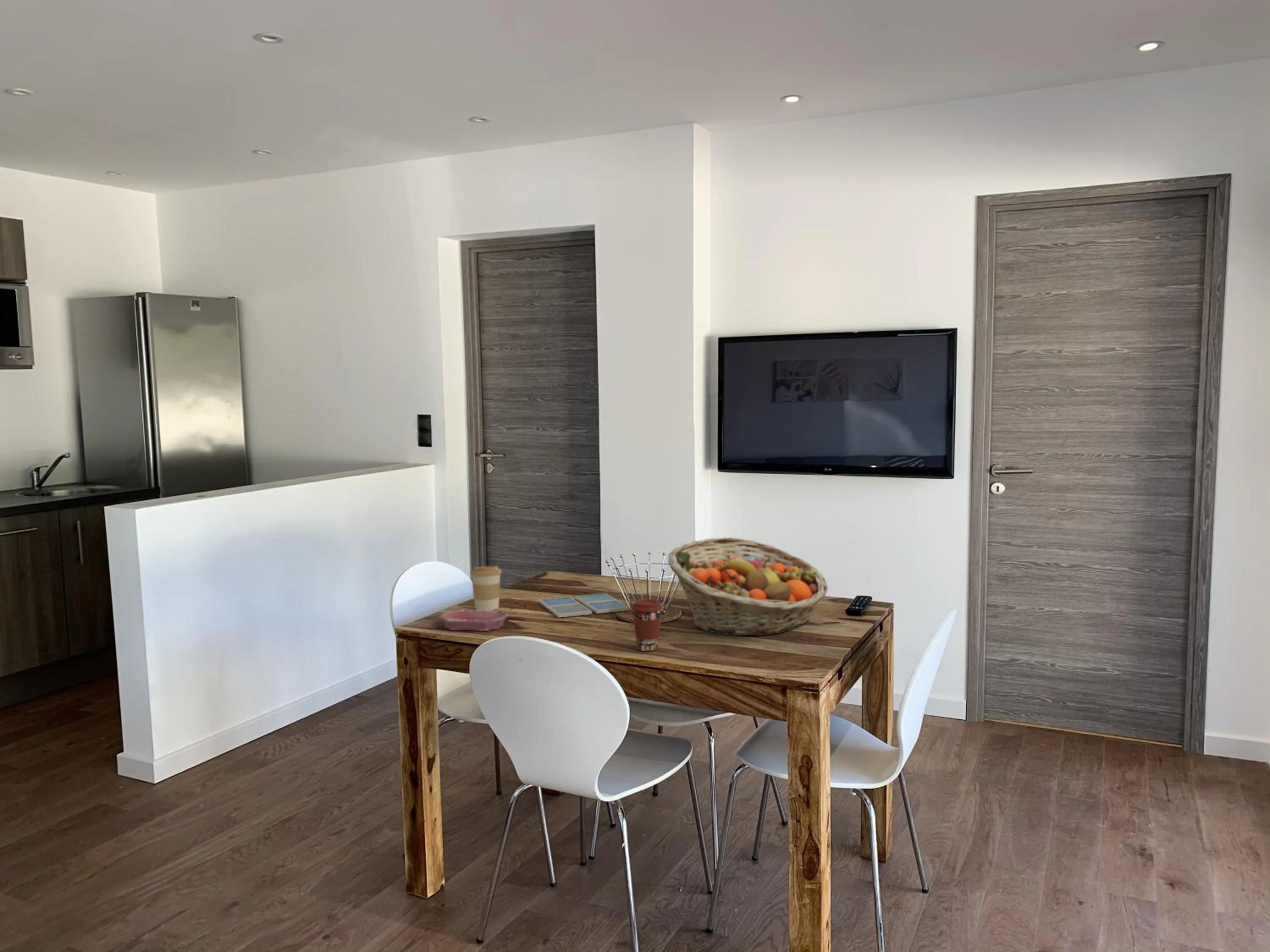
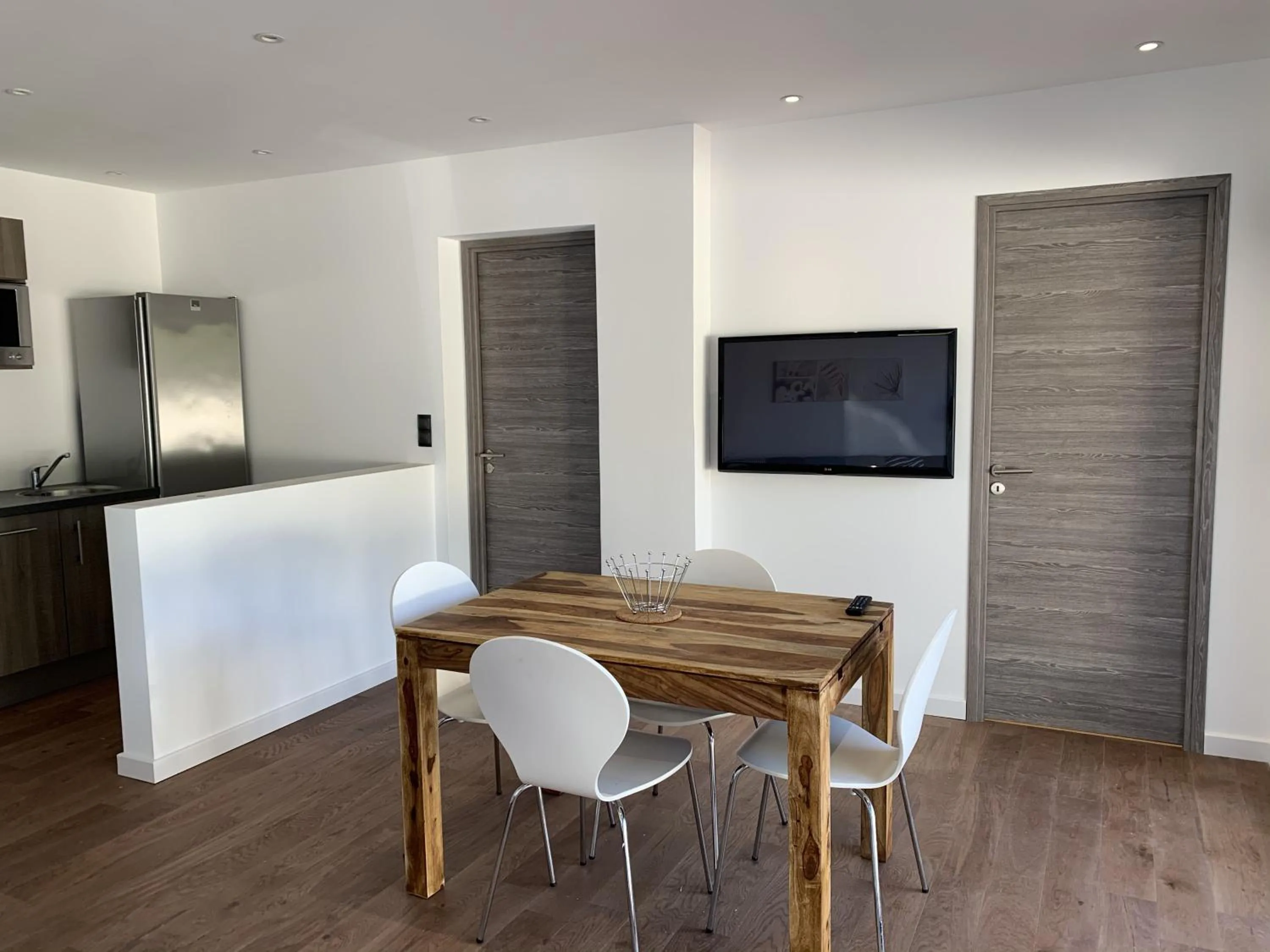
- coffee cup (486, 586)
- bowl (474, 620)
- coffee cup (647, 625)
- drink coaster (583, 604)
- fruit basket (748, 583)
